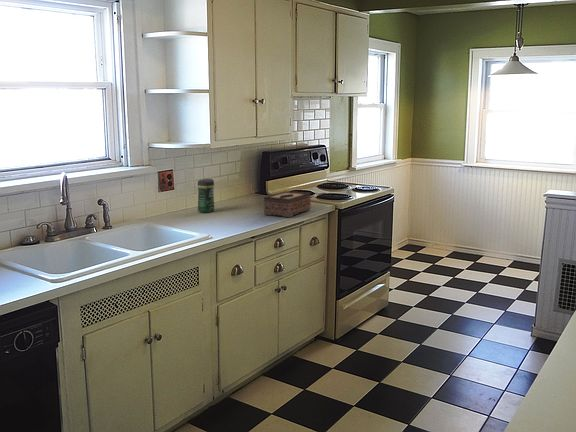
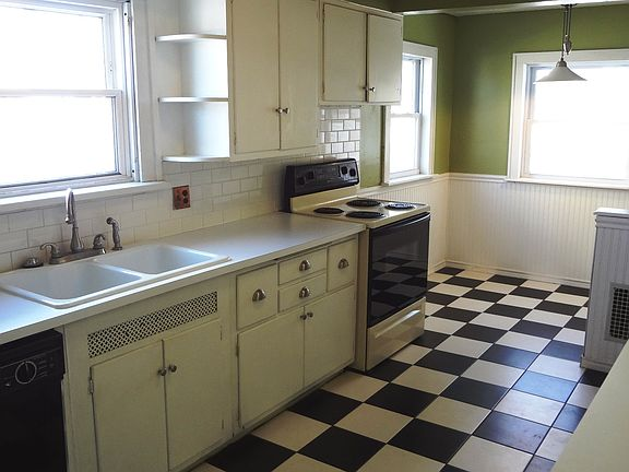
- coffee jar (206, 195)
- tissue box (287, 203)
